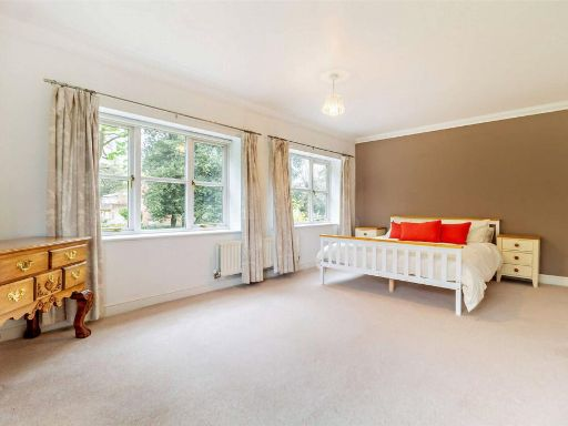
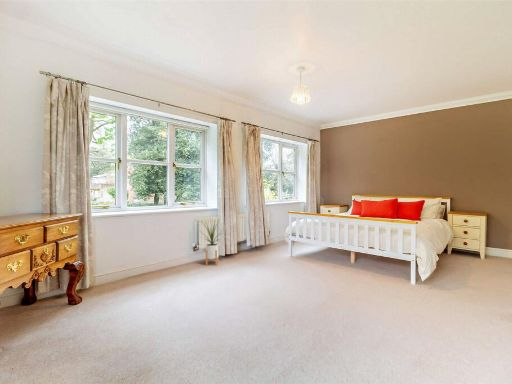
+ house plant (211, 238)
